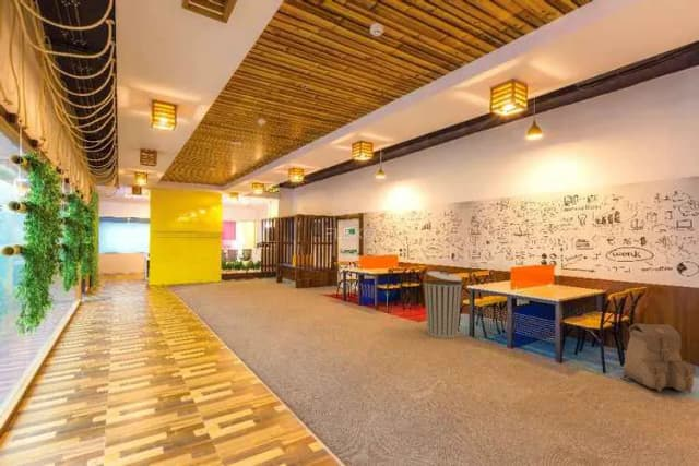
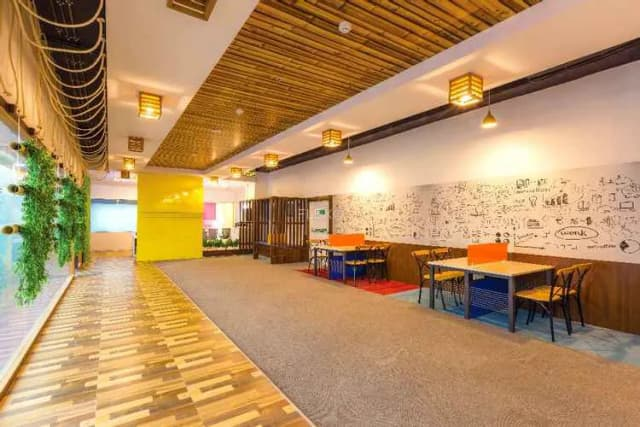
- trash can (442, 301)
- backpack (654, 354)
